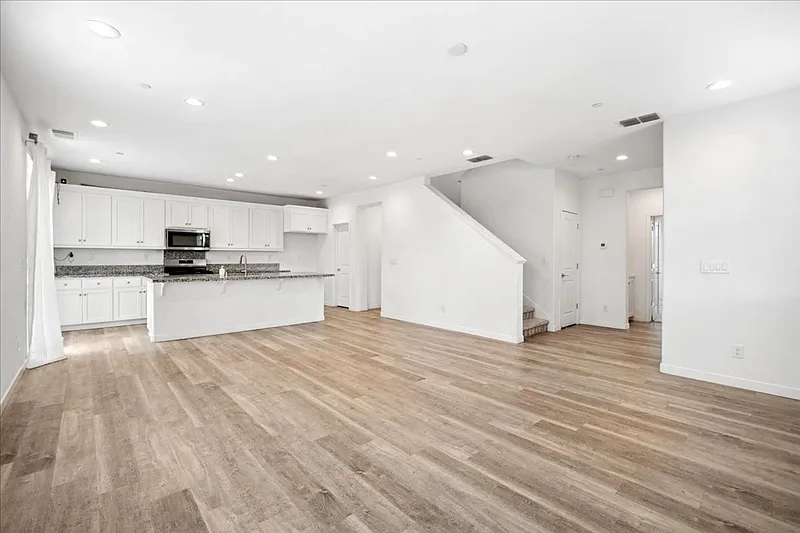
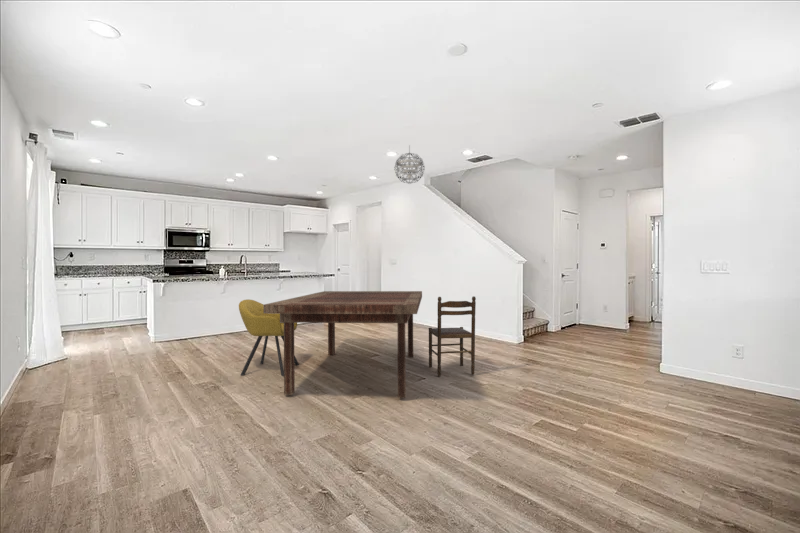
+ dining table (359, 322)
+ chair (267, 334)
+ pendant light (409, 164)
+ chair (451, 333)
